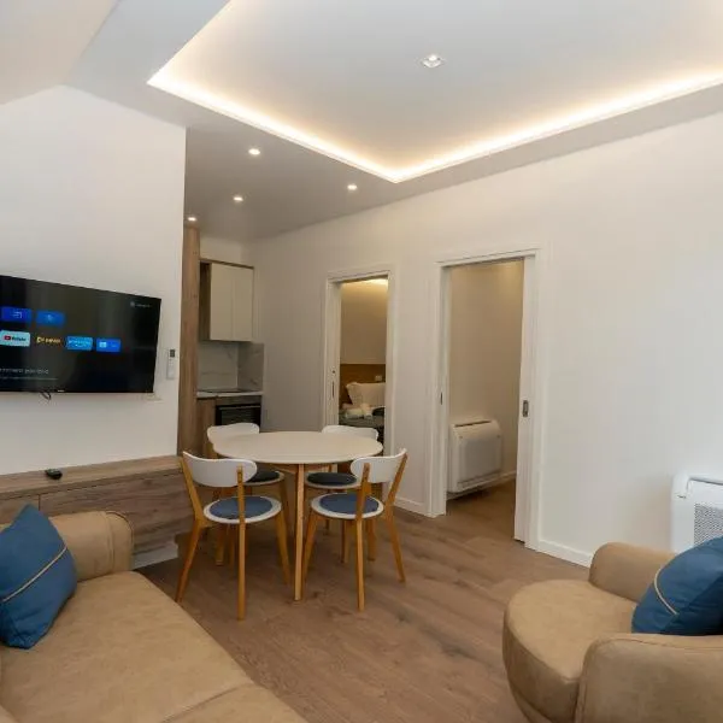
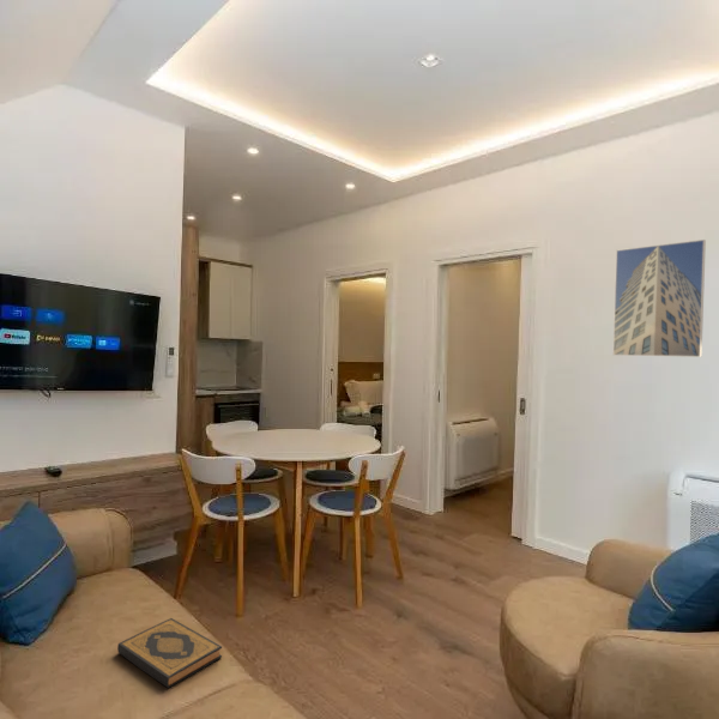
+ hardback book (169, 649)
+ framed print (657, 301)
